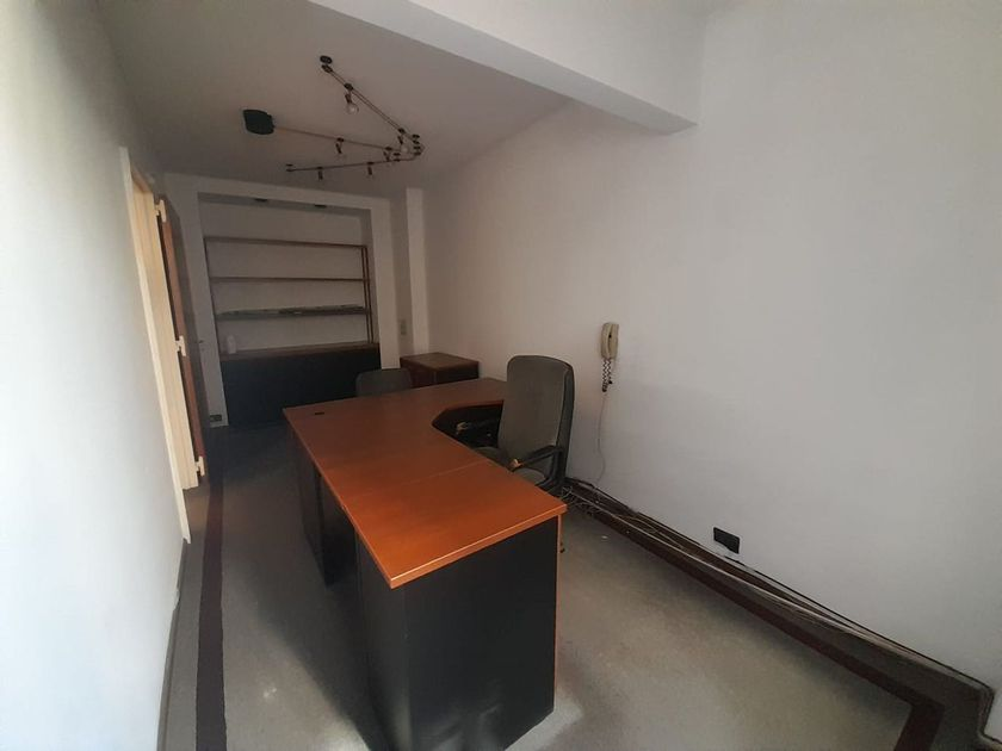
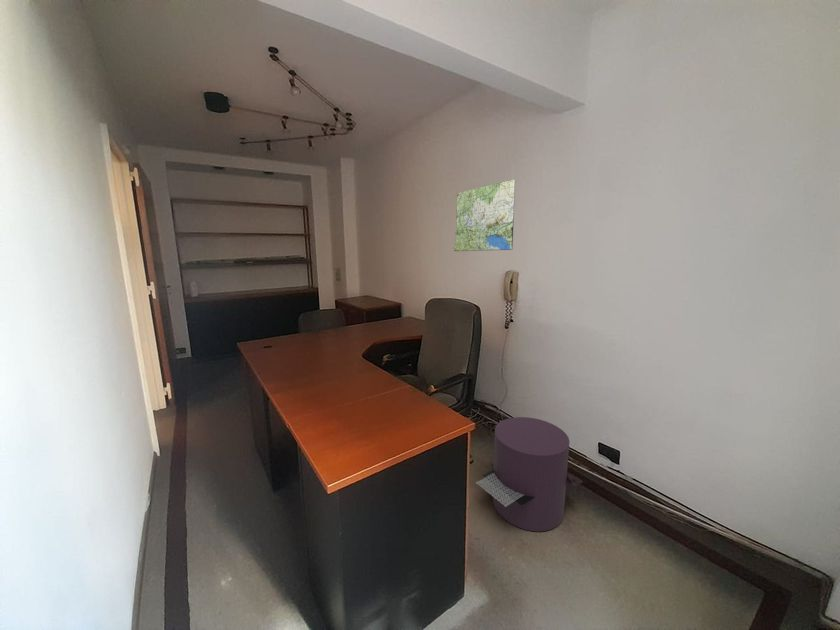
+ road map (480, 219)
+ trash can (524, 474)
